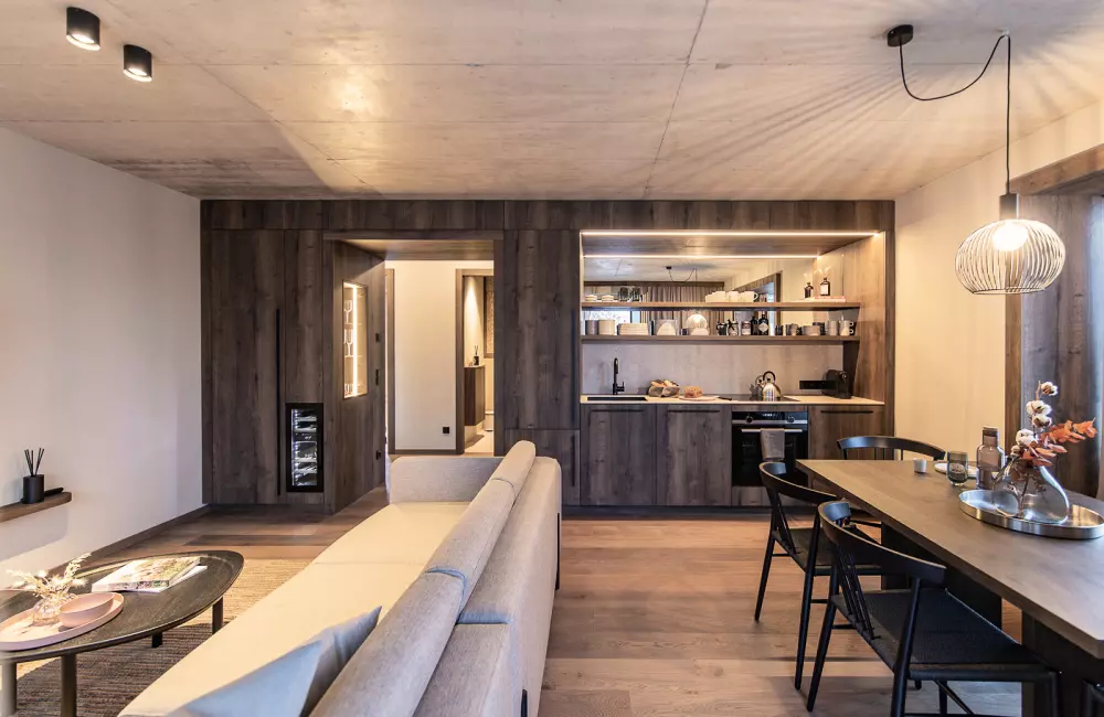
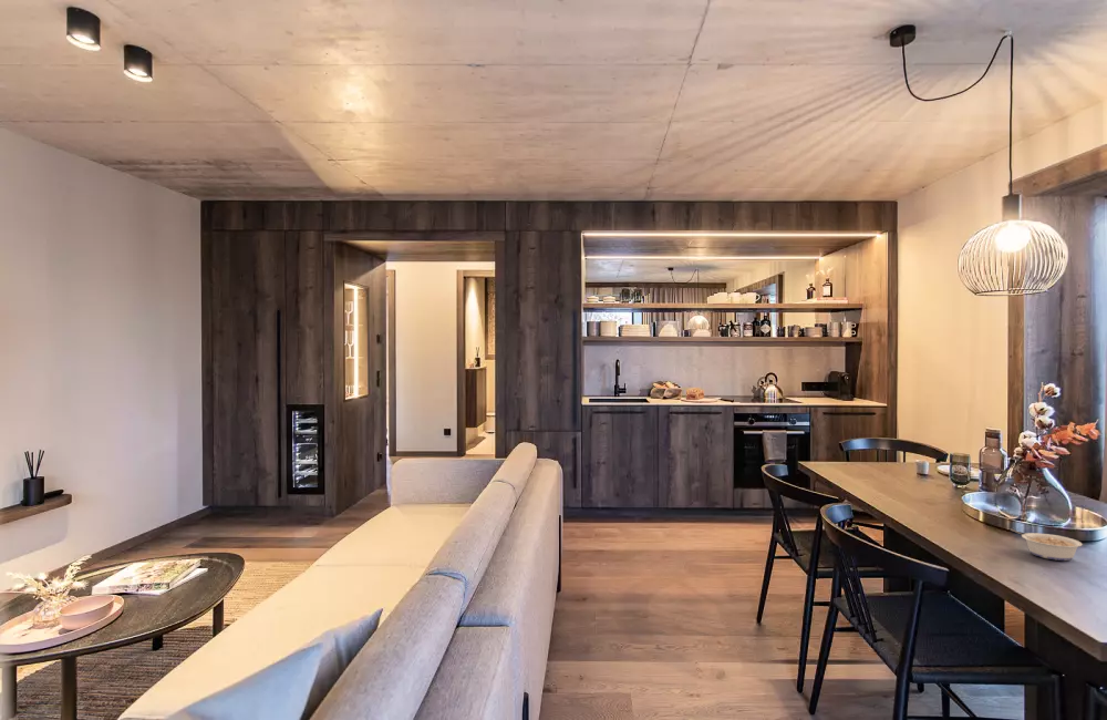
+ legume (1048, 545)
